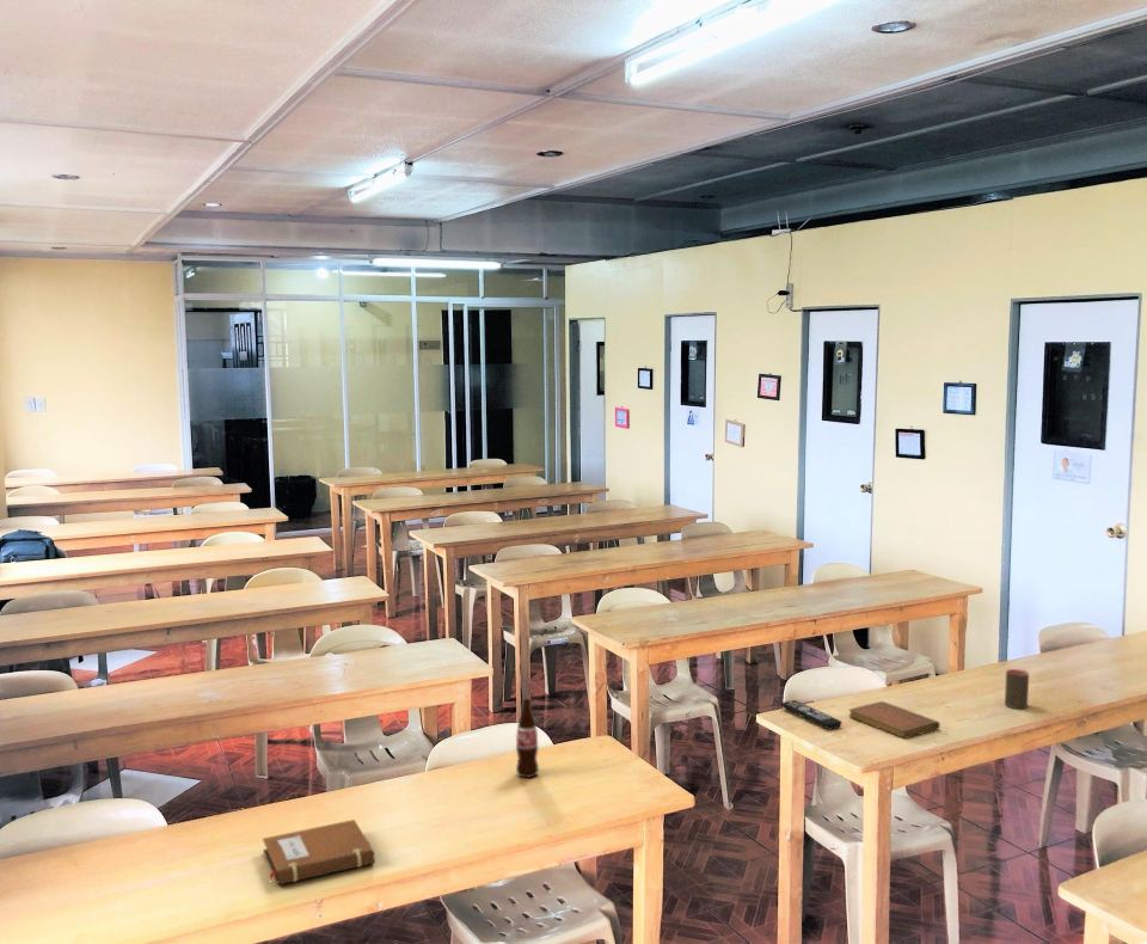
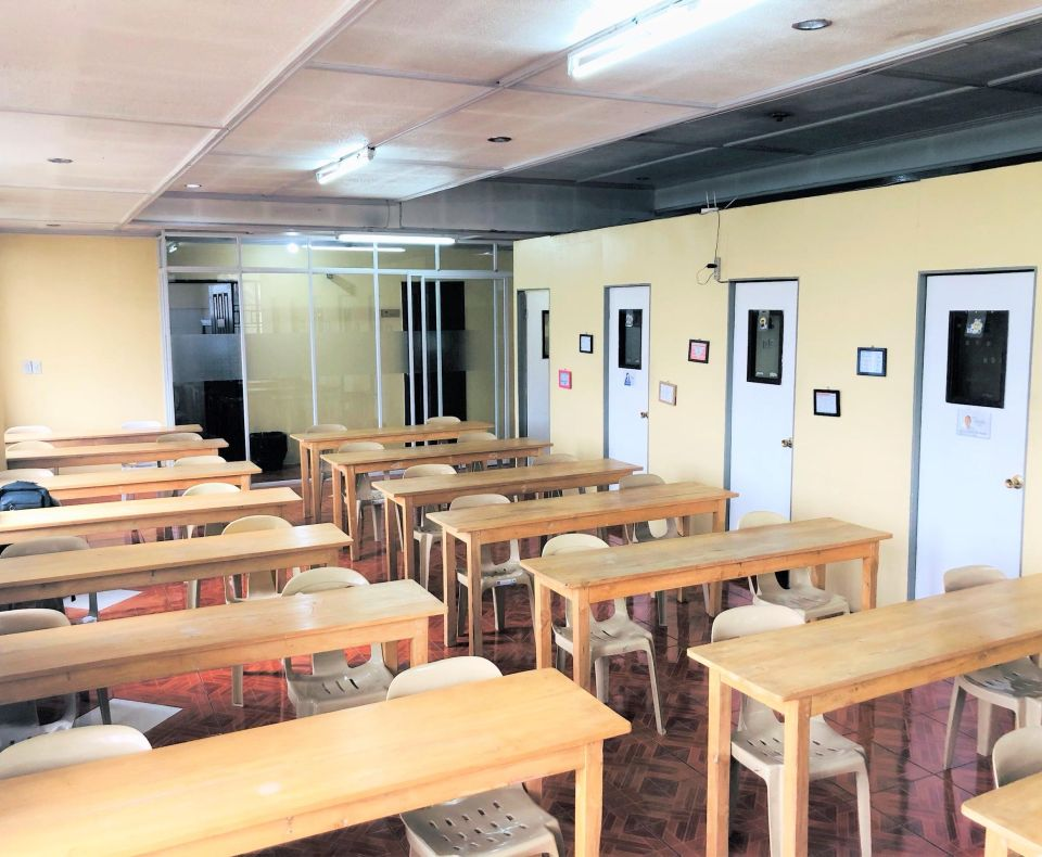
- cup (1017, 688)
- bottle (527, 737)
- remote control (810, 713)
- notebook (893, 718)
- notebook (315, 852)
